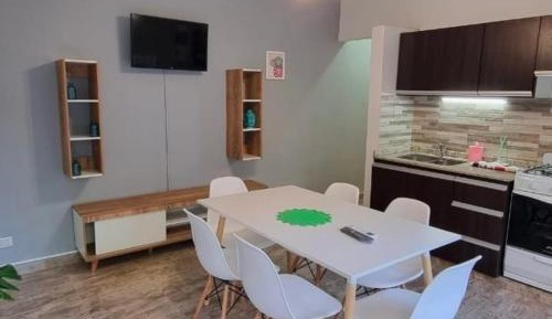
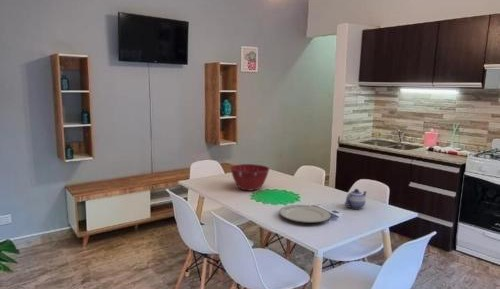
+ teapot (356, 198)
+ chinaware (304, 214)
+ mixing bowl (249, 177)
